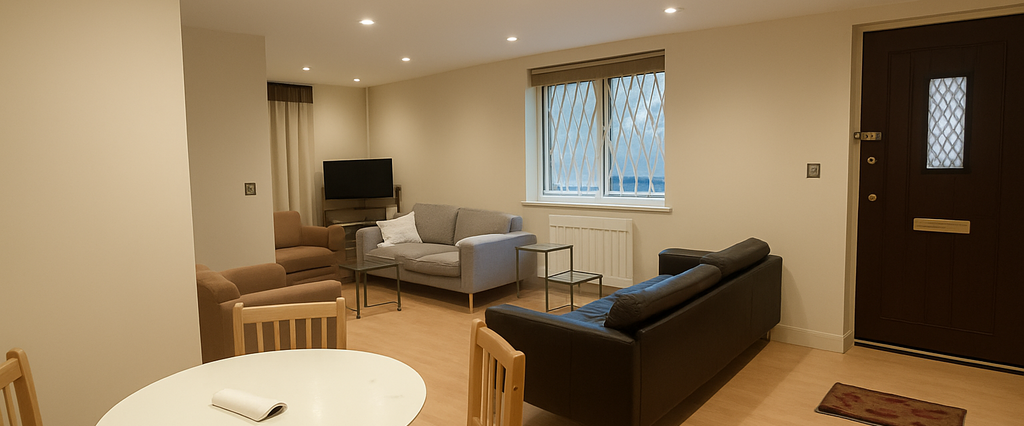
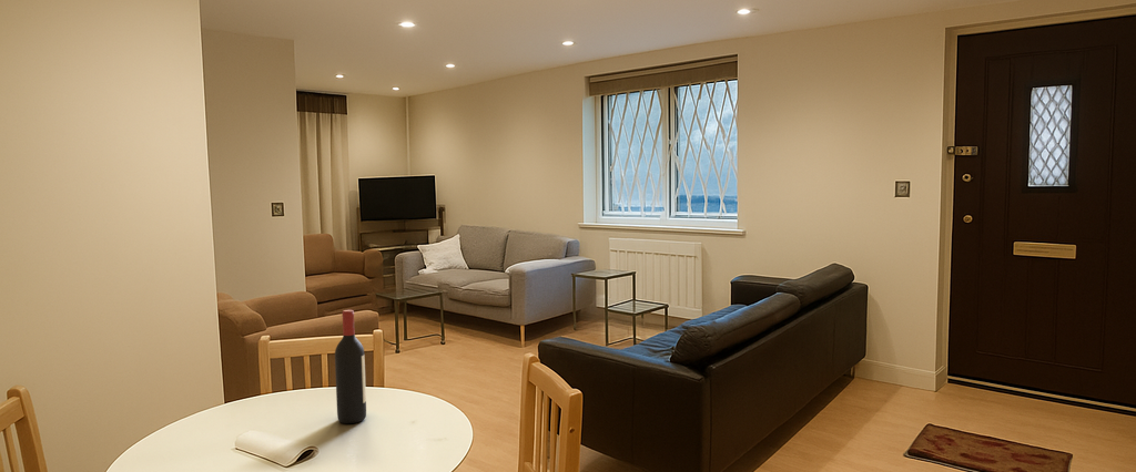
+ wine bottle (349, 365)
